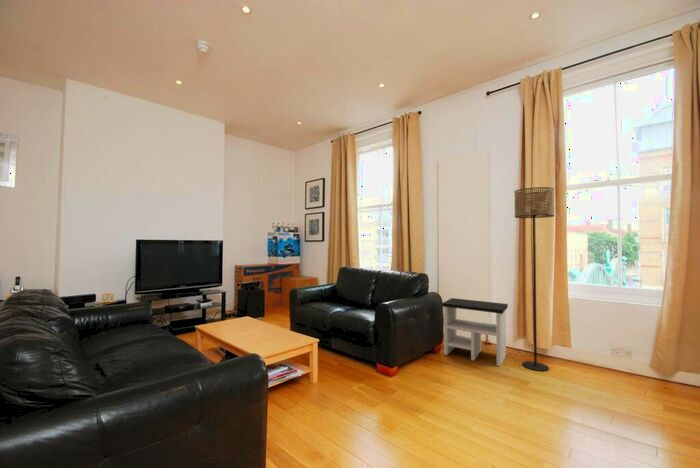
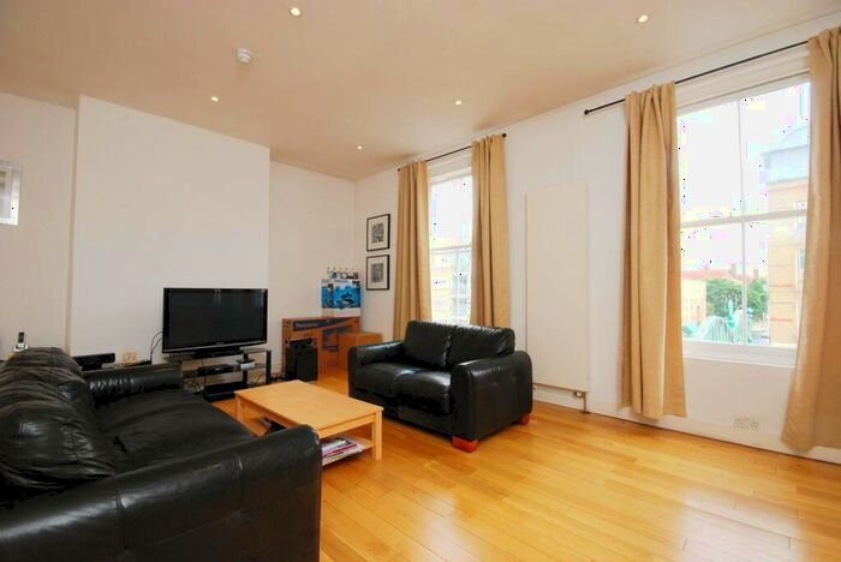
- floor lamp (534, 277)
- side table (474, 329)
